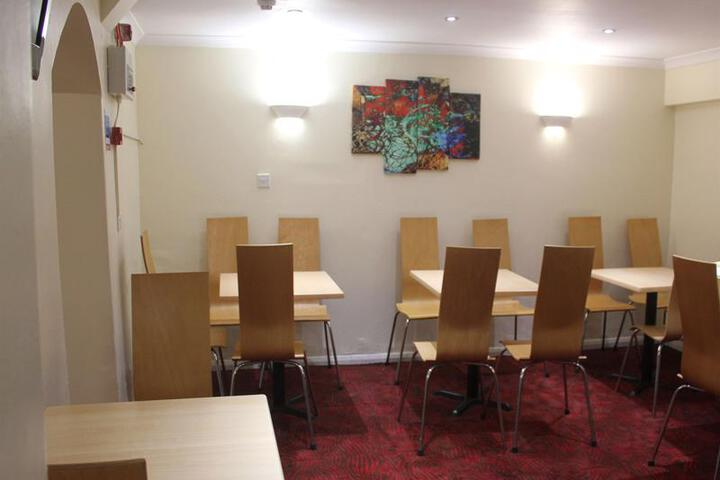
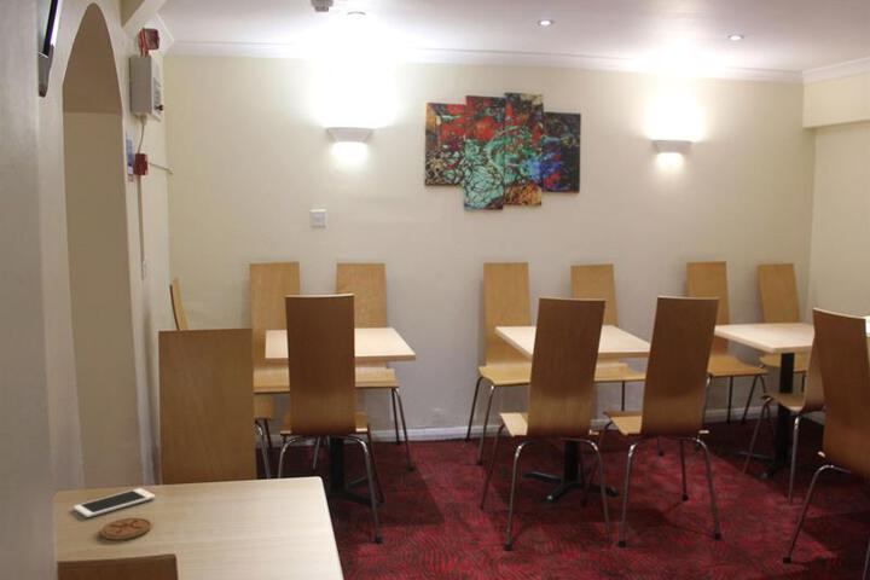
+ cell phone (115, 501)
+ coaster (126, 528)
